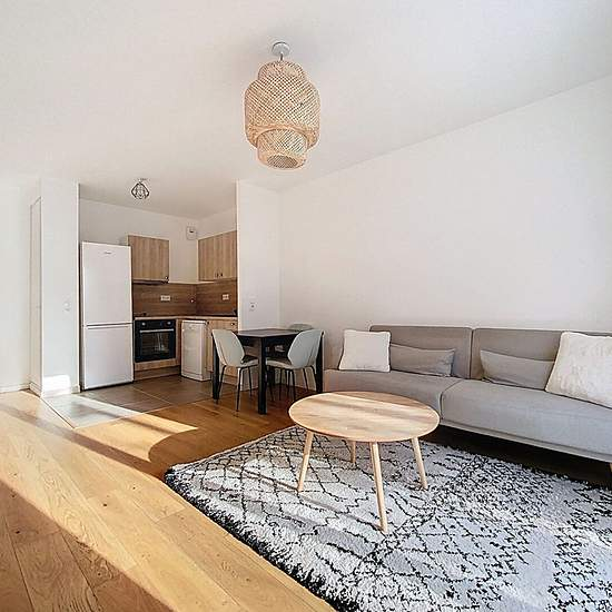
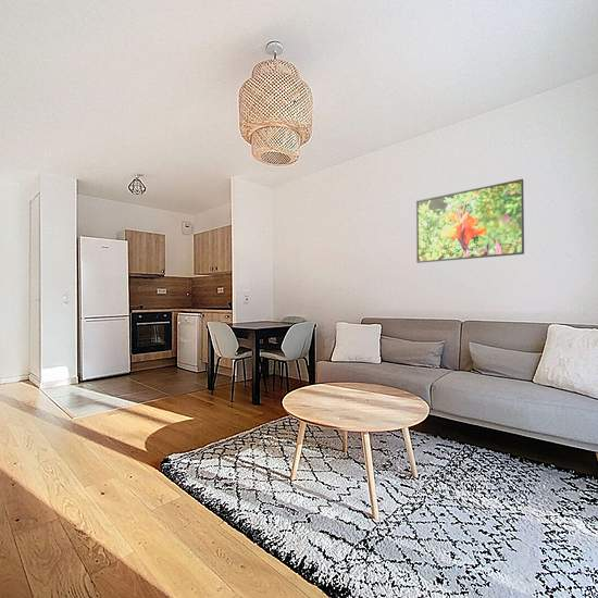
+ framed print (464, 224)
